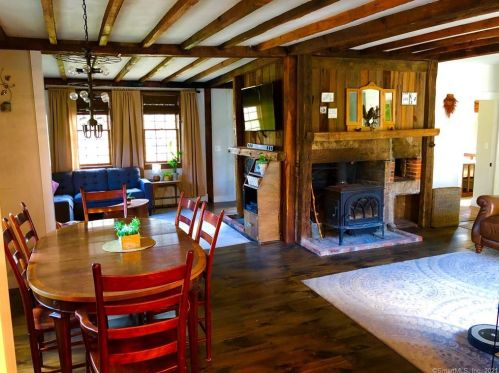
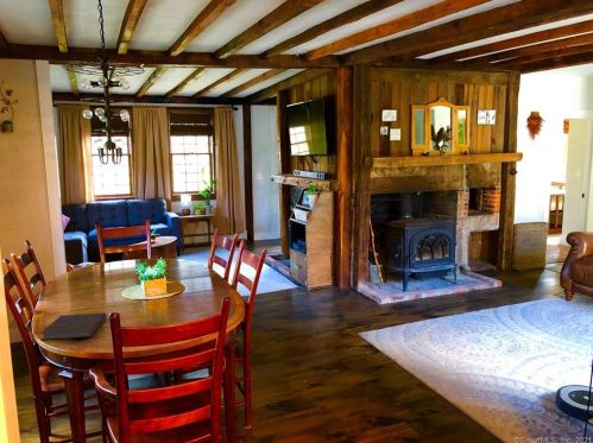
+ notebook (75, 325)
